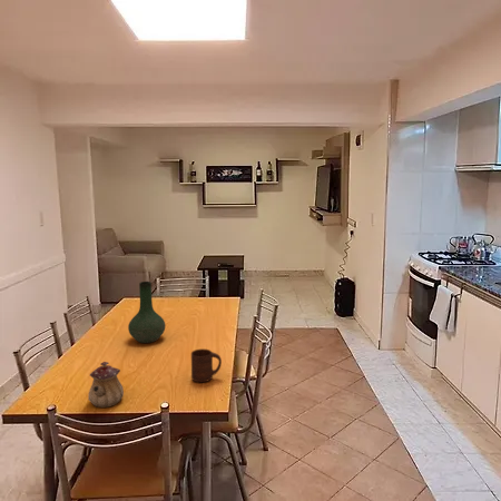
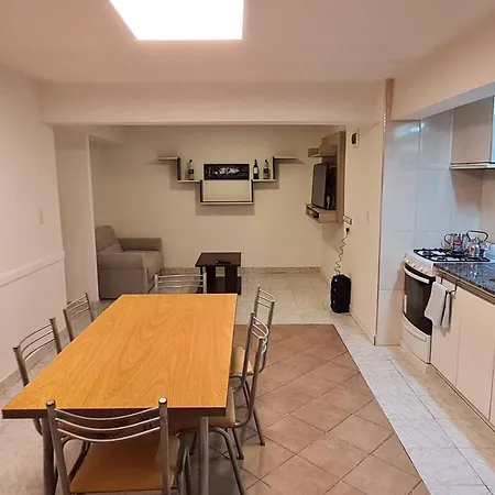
- vase (146, 311)
- cup (205, 365)
- teapot (106, 380)
